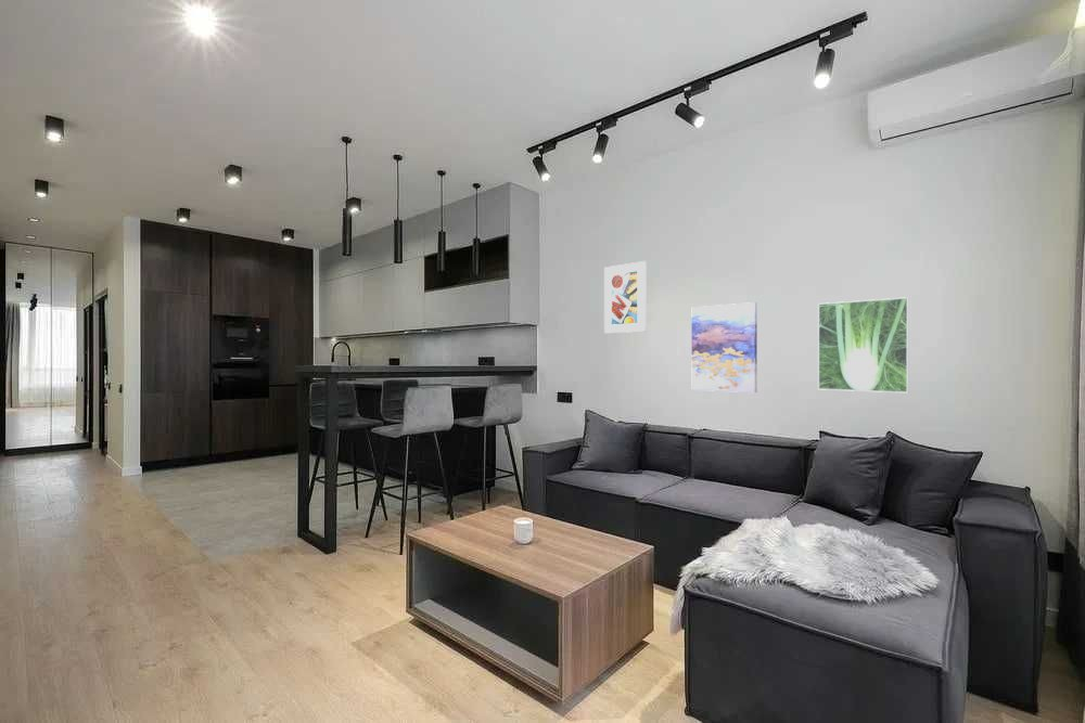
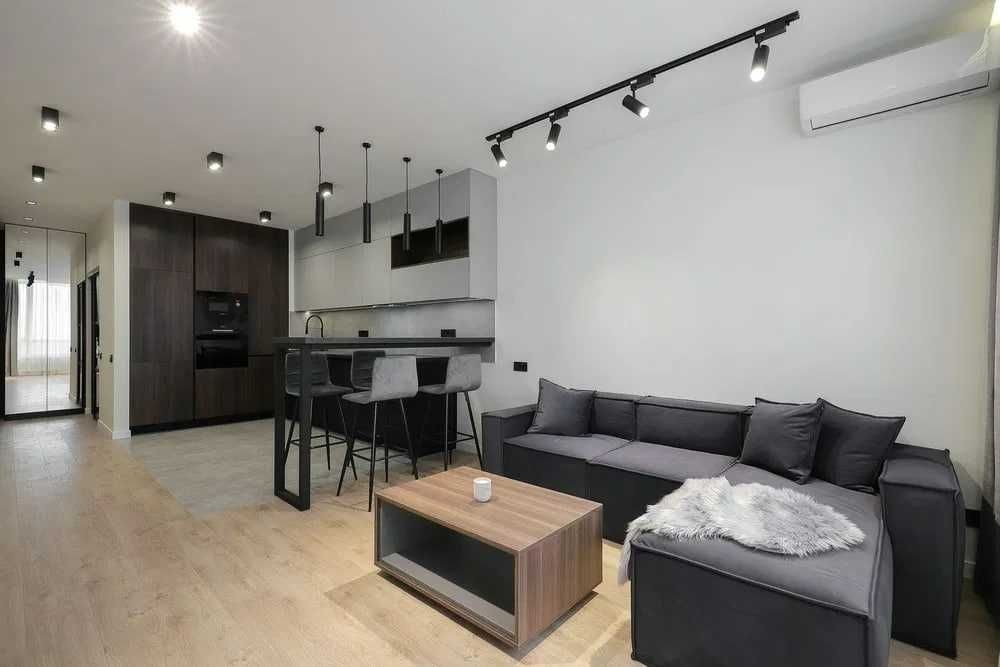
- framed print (860, 346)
- wall art (723, 348)
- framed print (624, 298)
